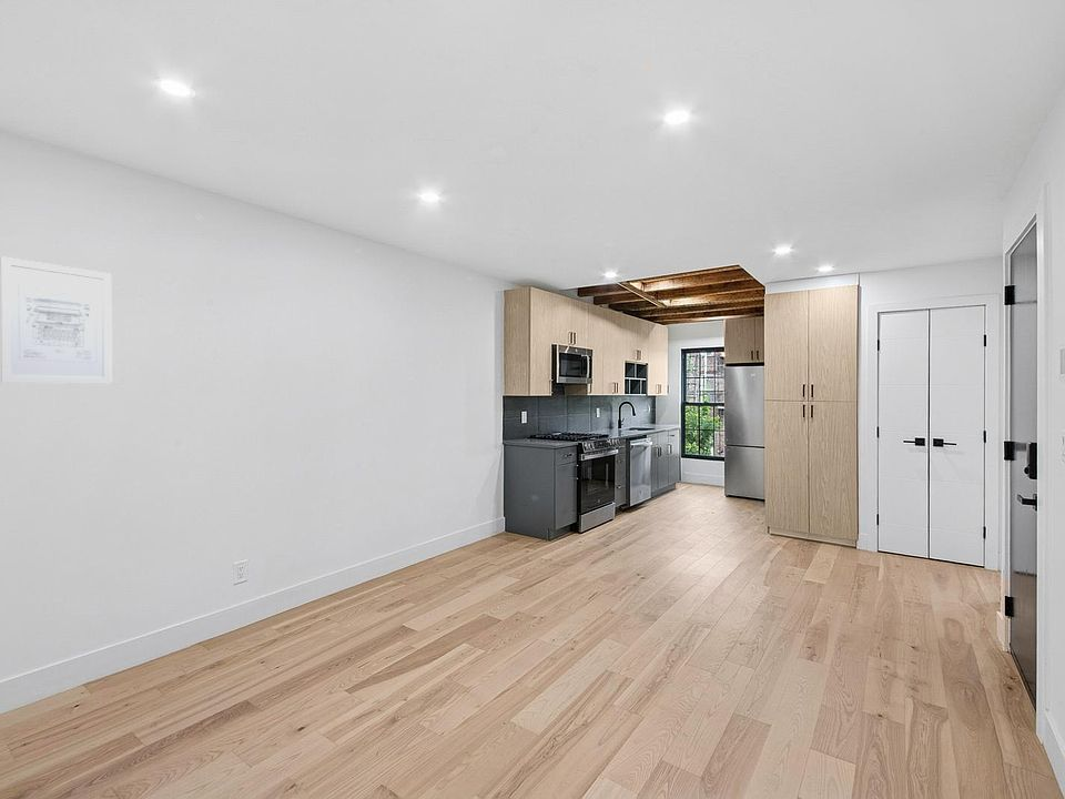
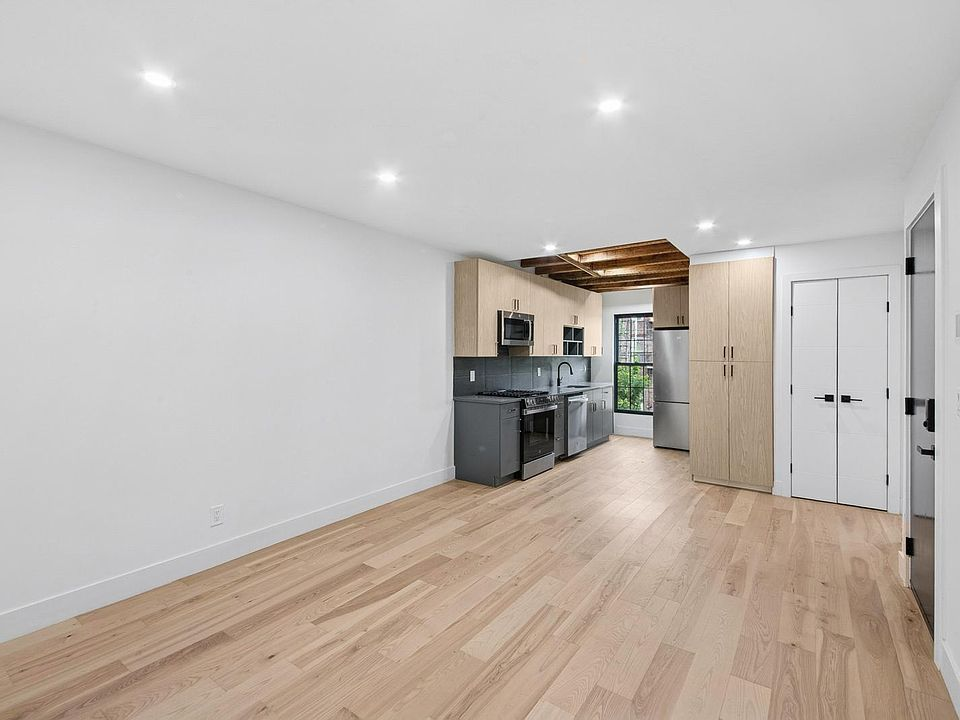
- wall art (59, 324)
